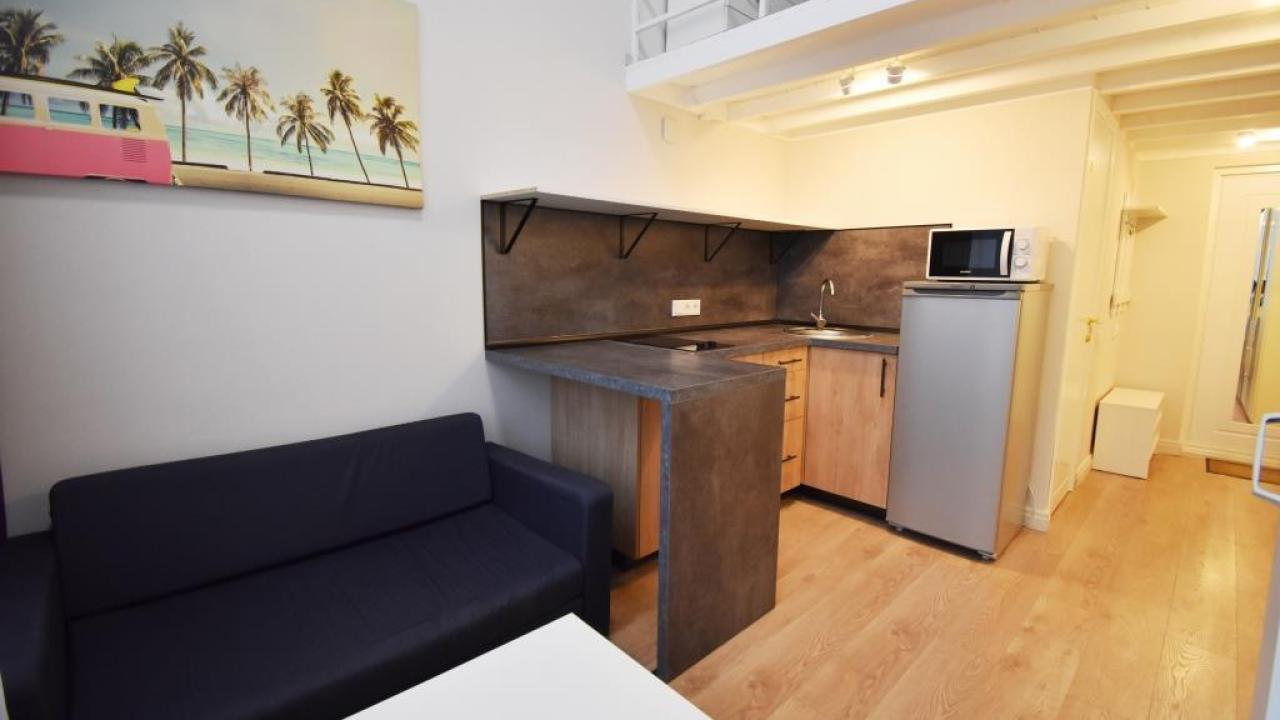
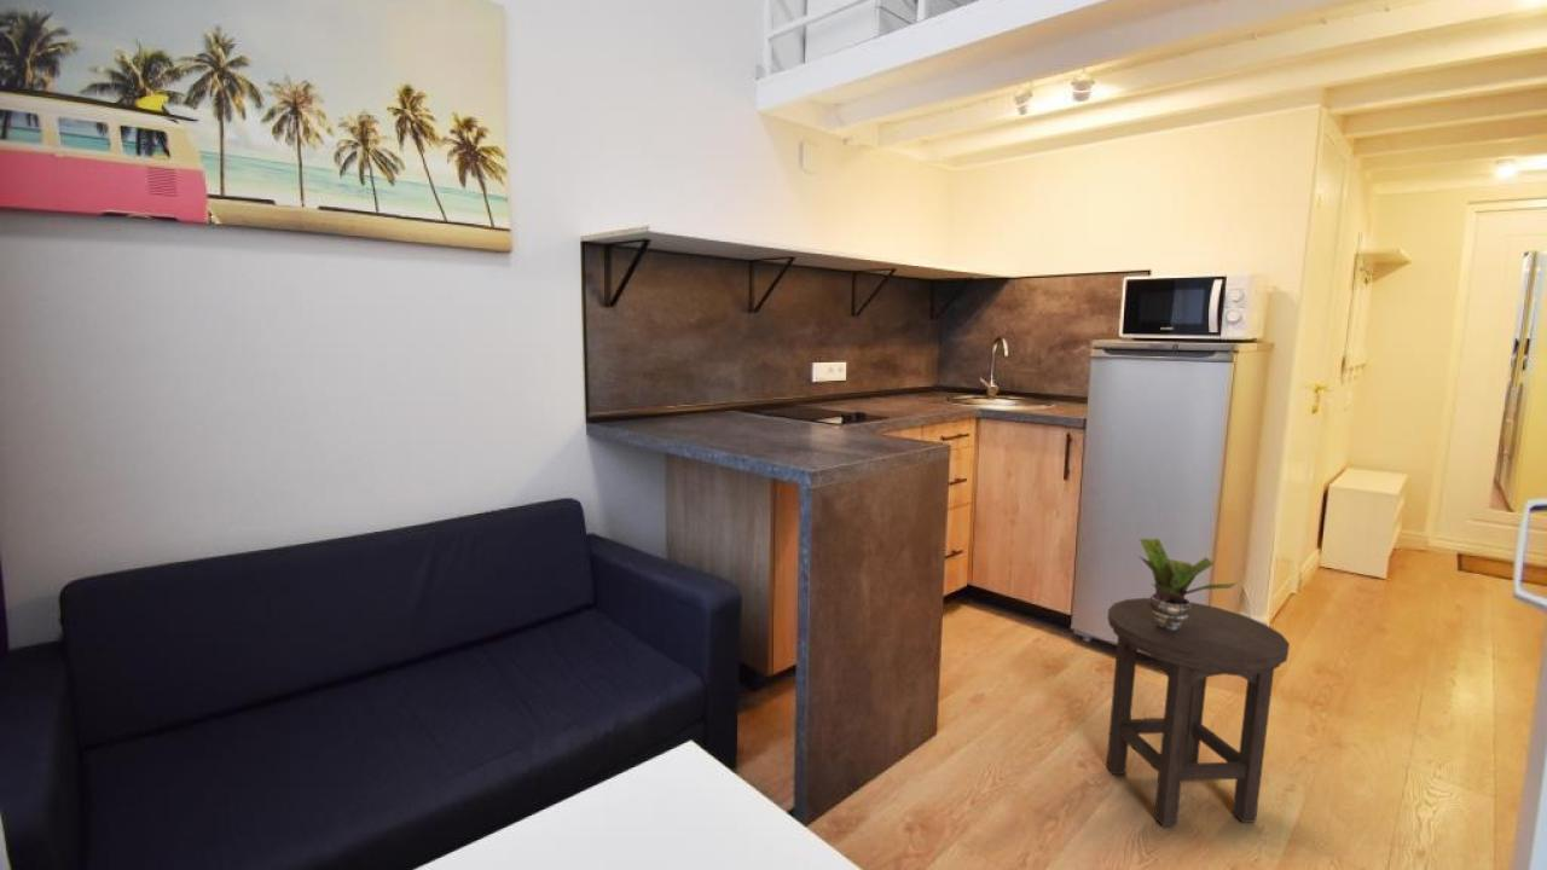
+ potted plant (1169, 587)
+ stool (1184, 710)
